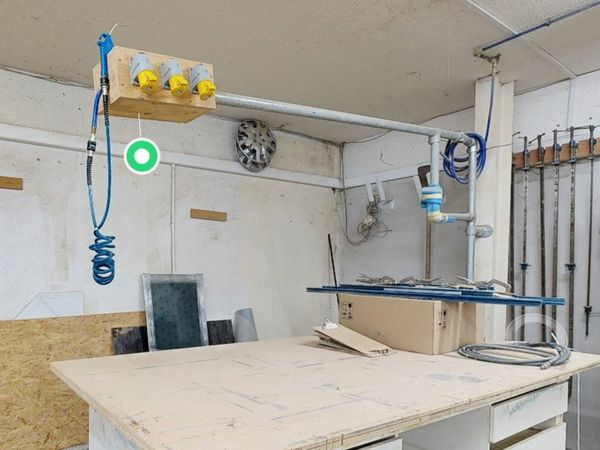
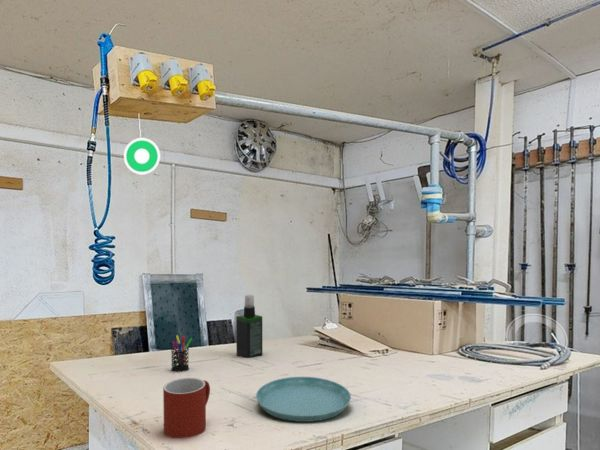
+ mug (189, 404)
+ saucer (303, 399)
+ spray bottle (249, 325)
+ pen holder (182, 351)
